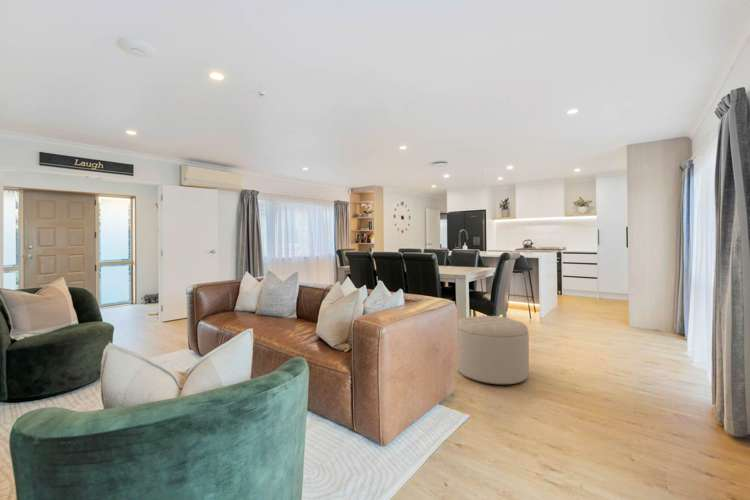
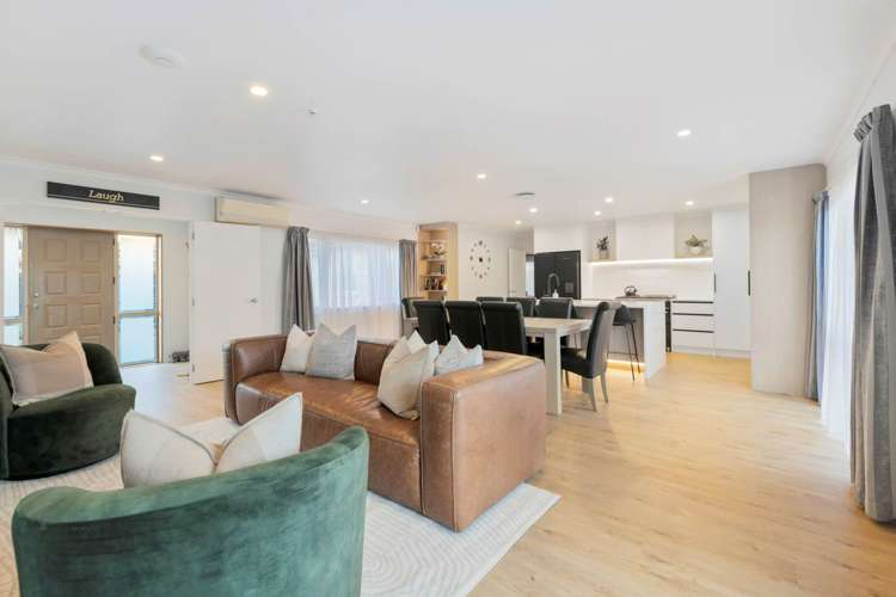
- ottoman (491, 346)
